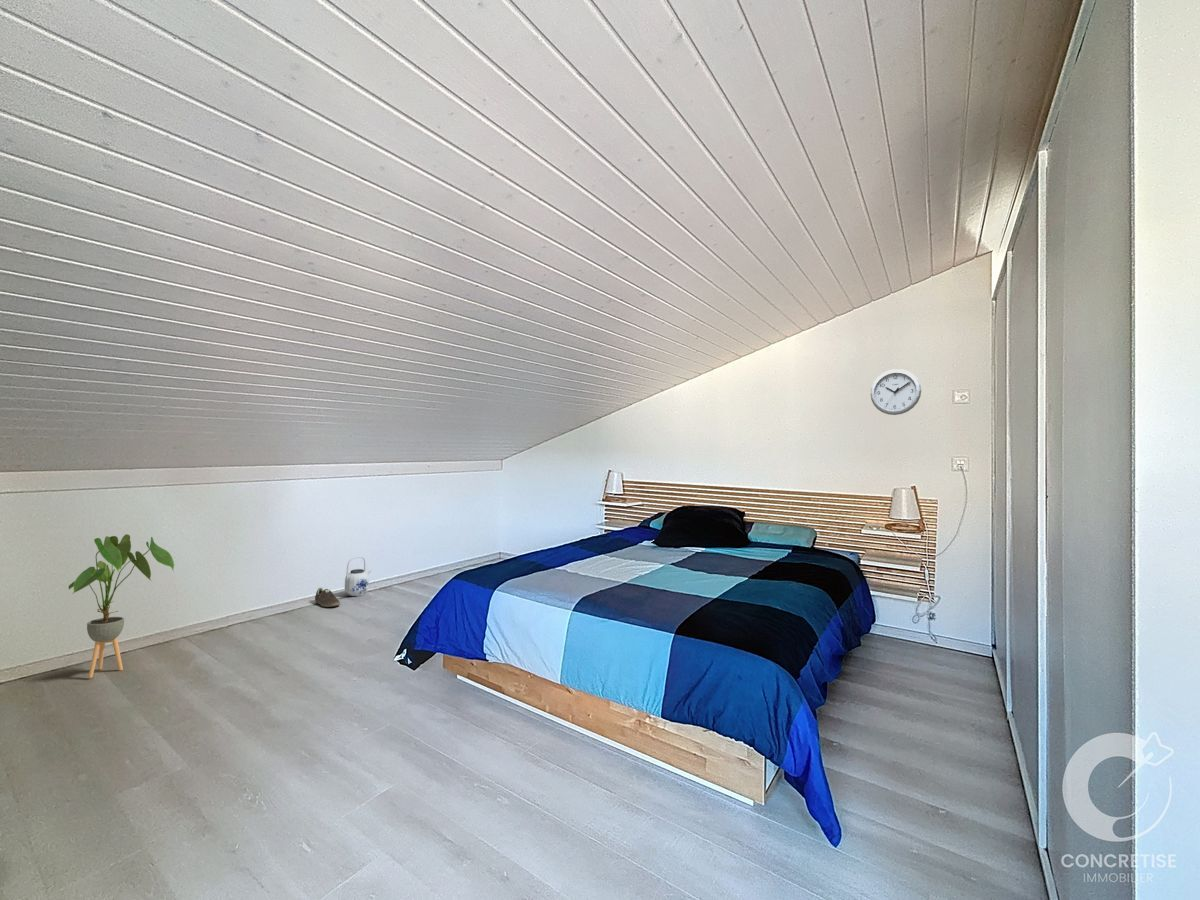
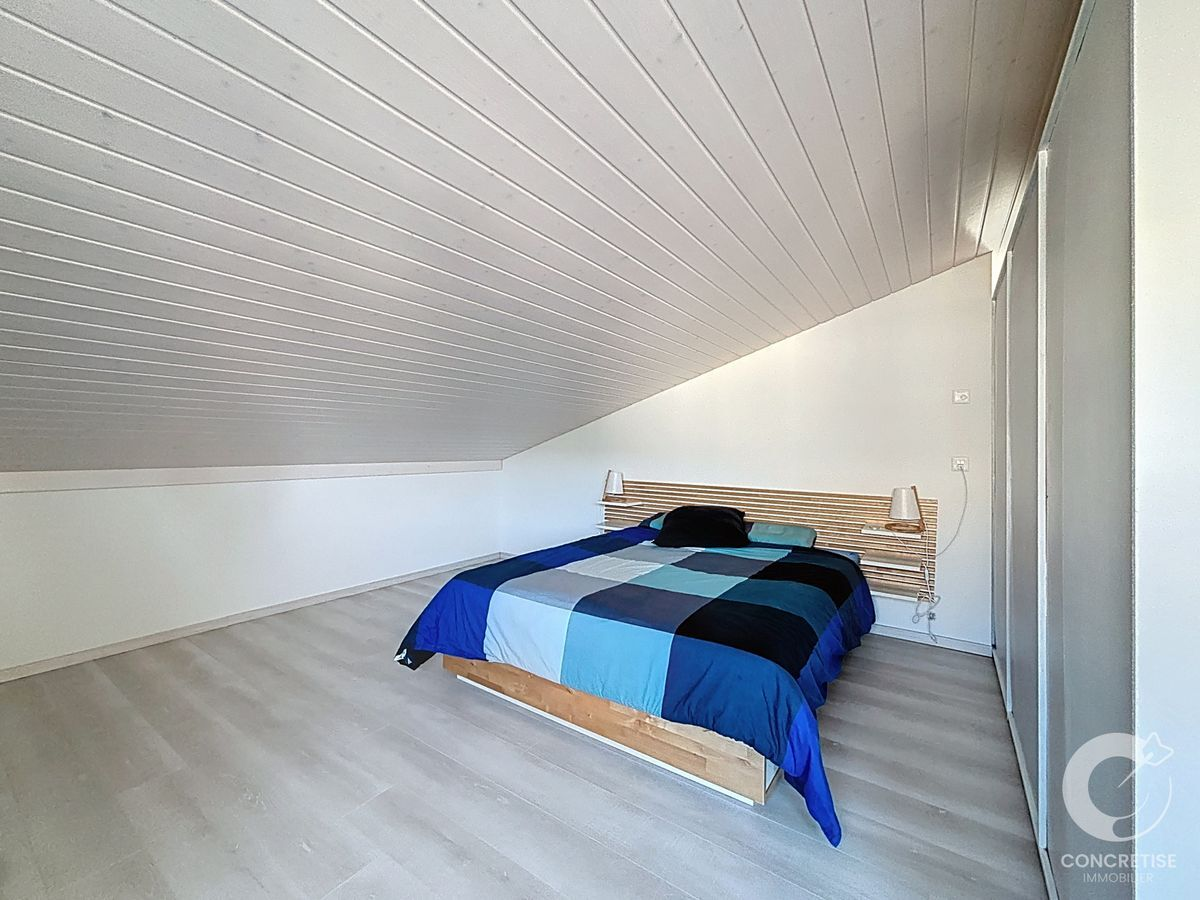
- house plant (113, 601)
- sneaker (326, 597)
- teapot (358, 575)
- wall clock (894, 391)
